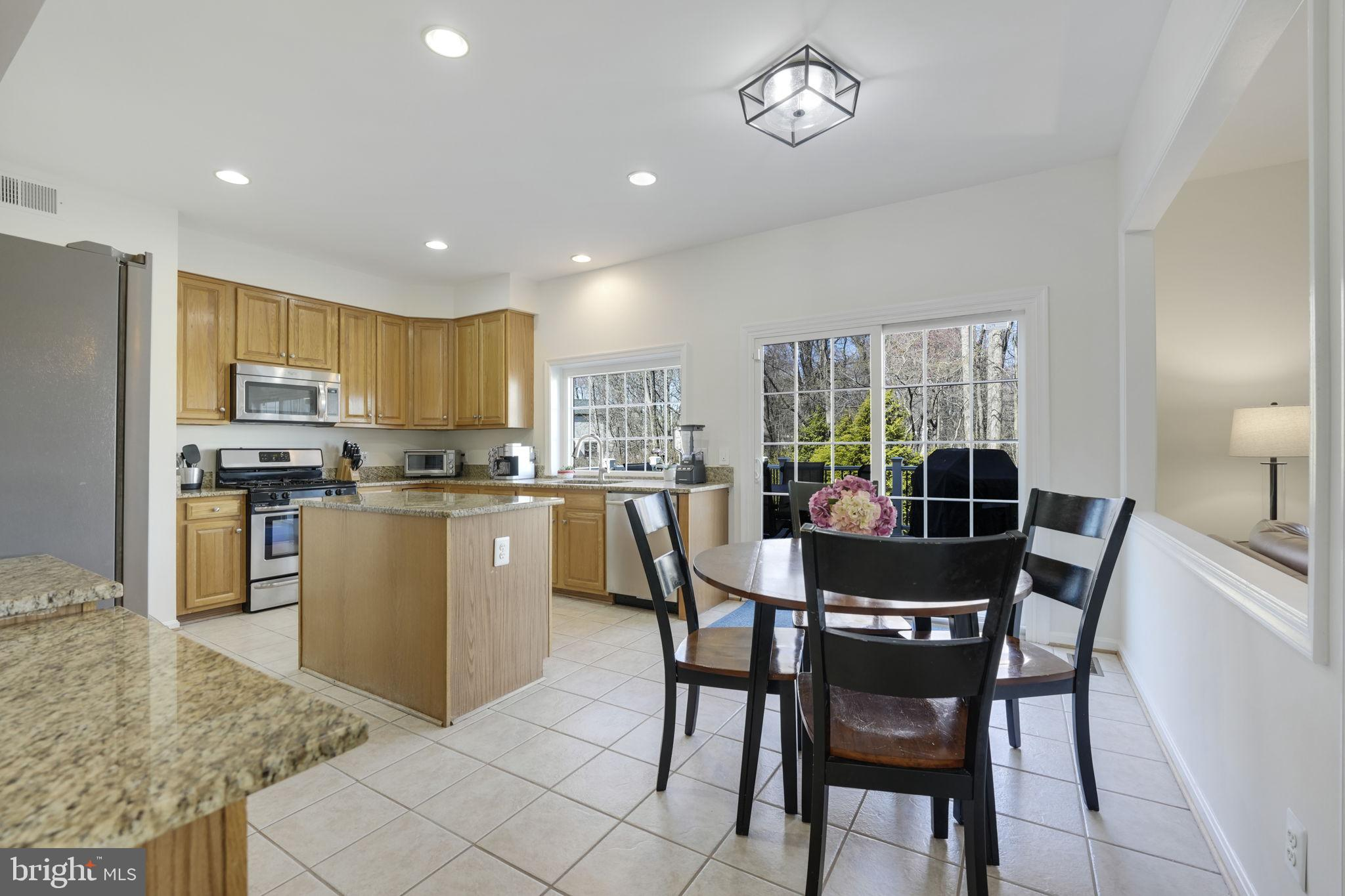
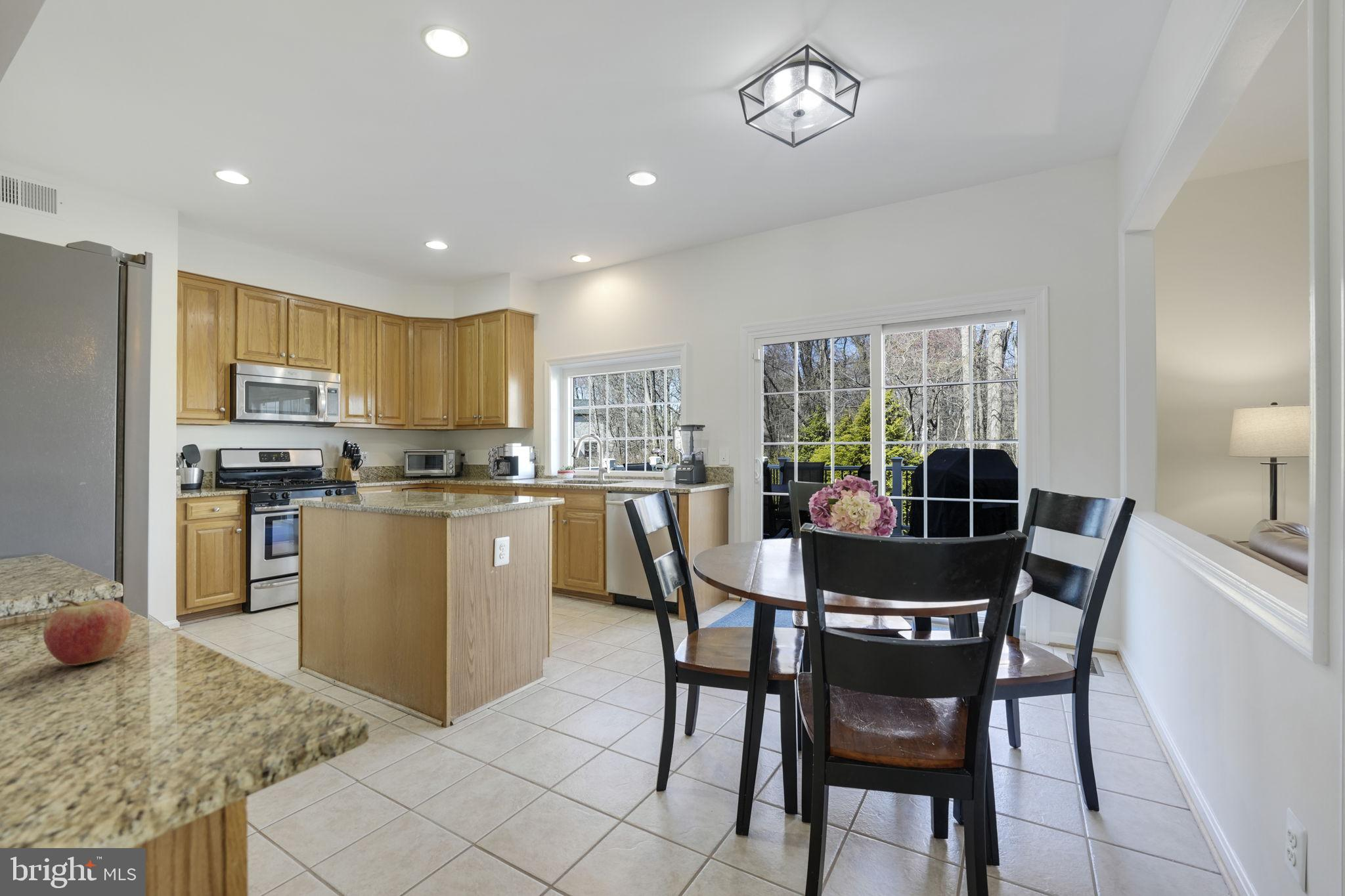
+ fruit (89, 629)
